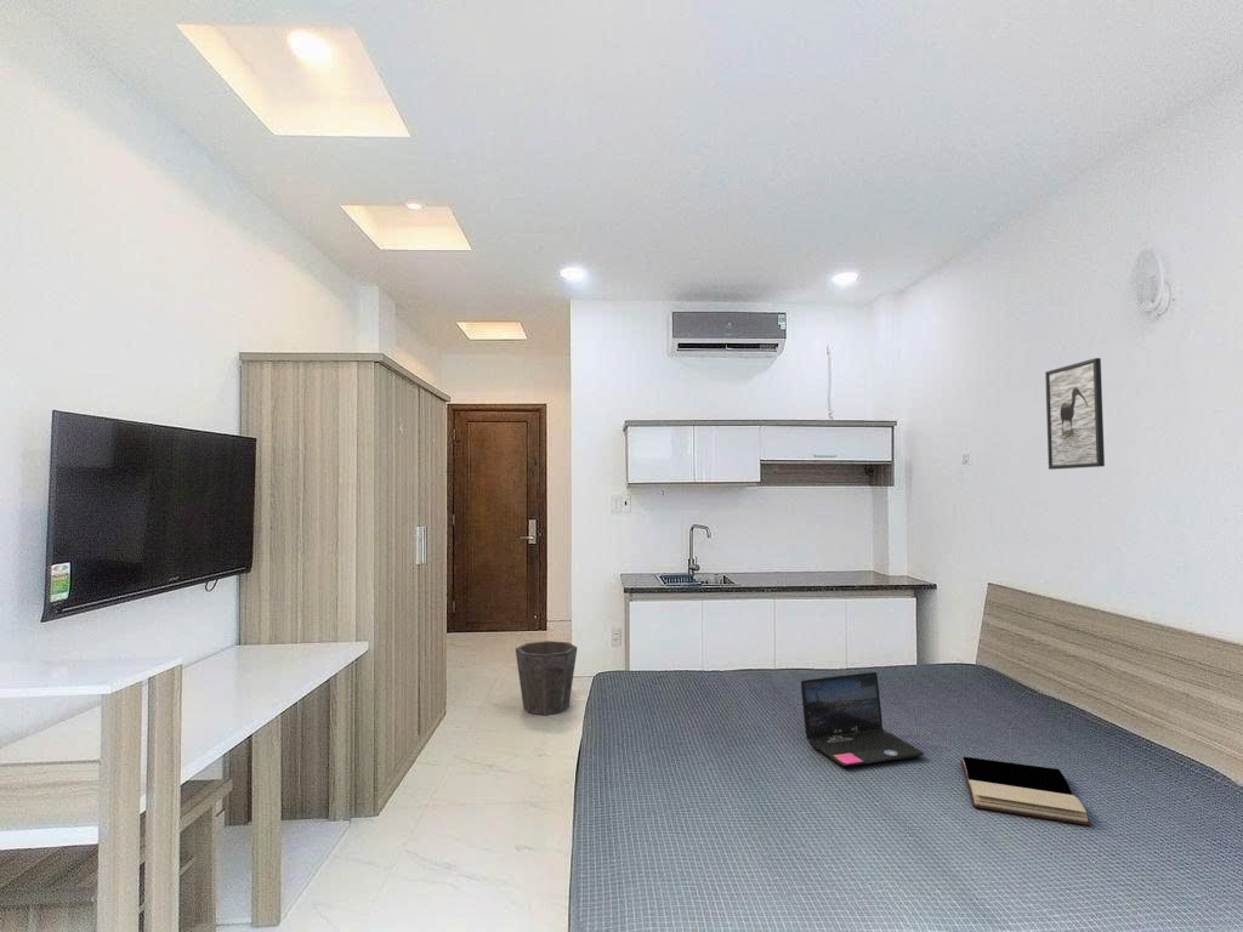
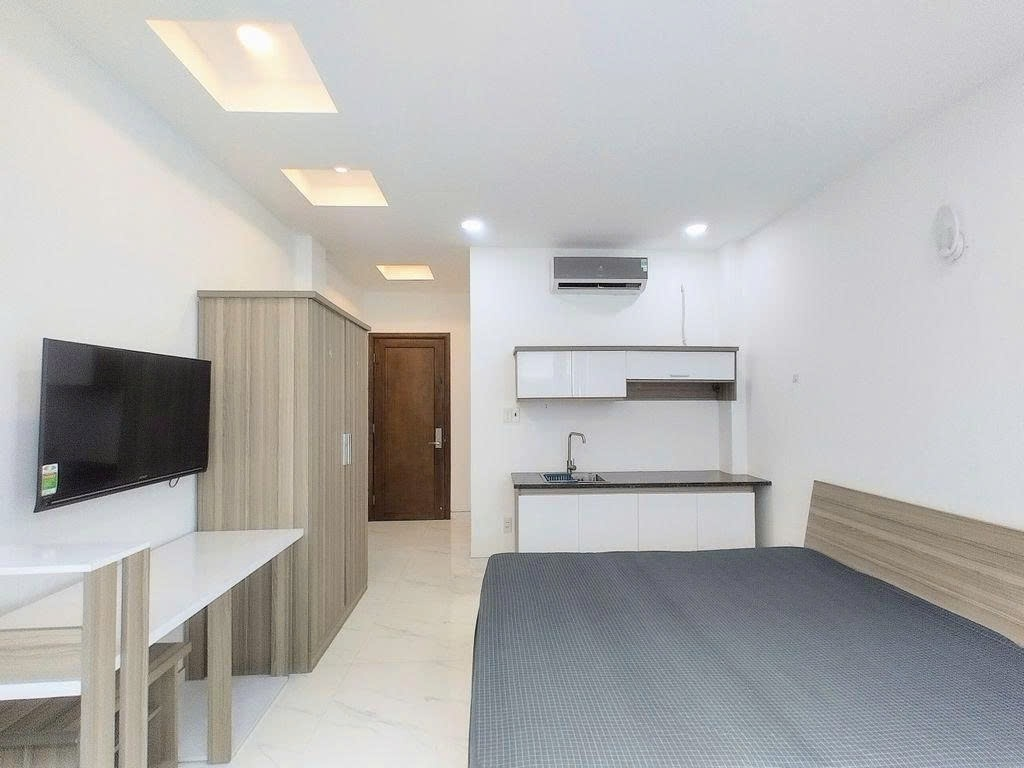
- waste bin (546, 677)
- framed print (1073, 416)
- book (1018, 785)
- laptop (859, 717)
